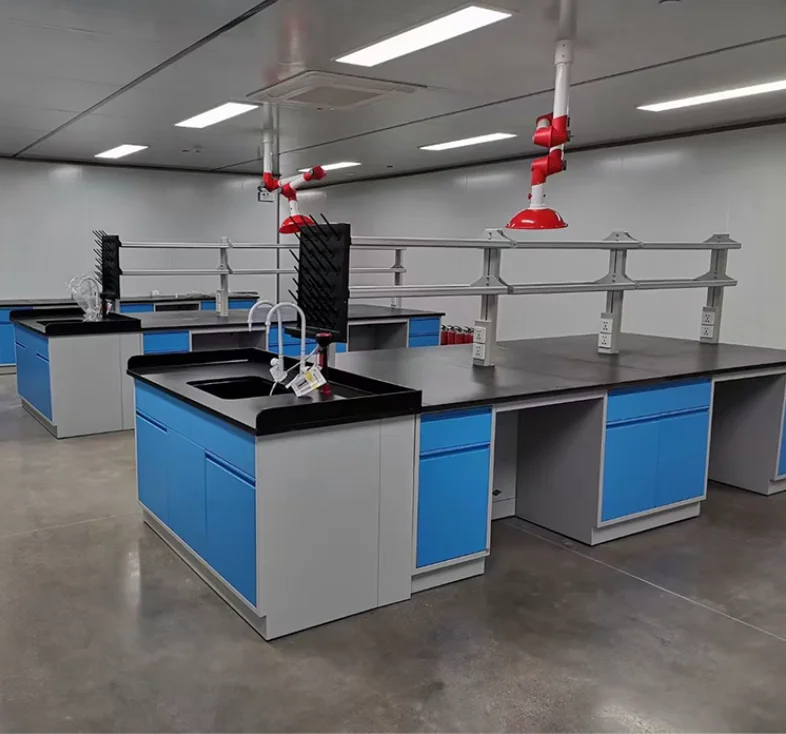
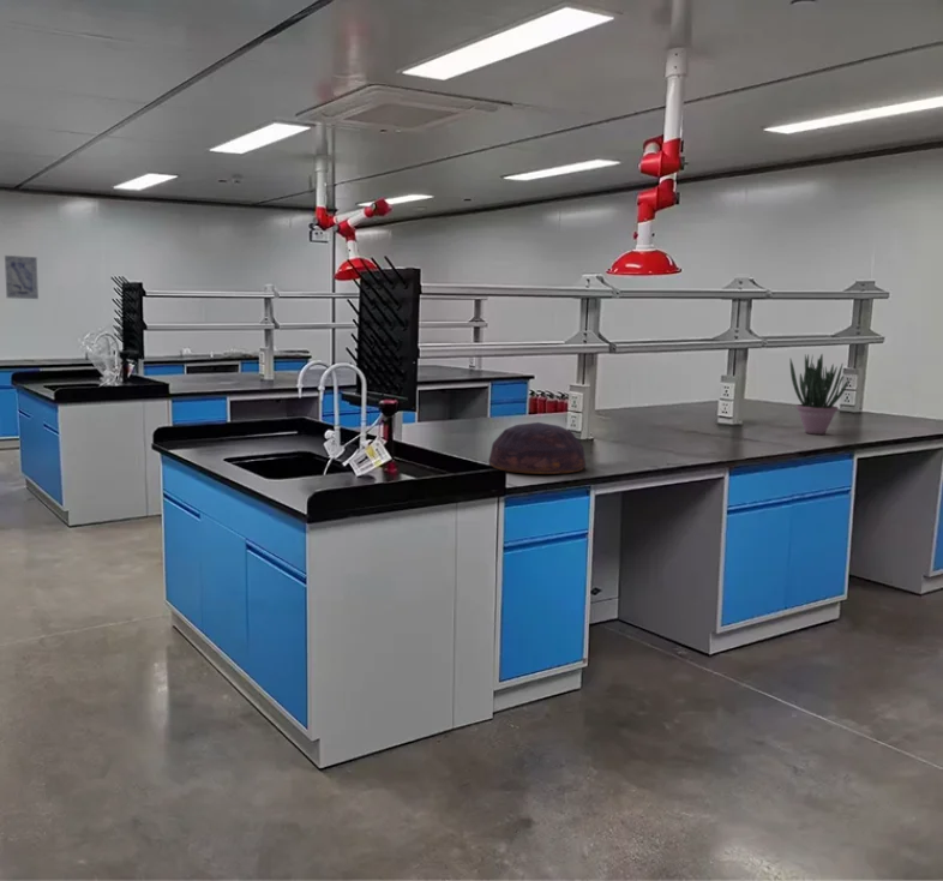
+ wall art (22, 277)
+ bowl (537, 444)
+ potted plant (816, 392)
